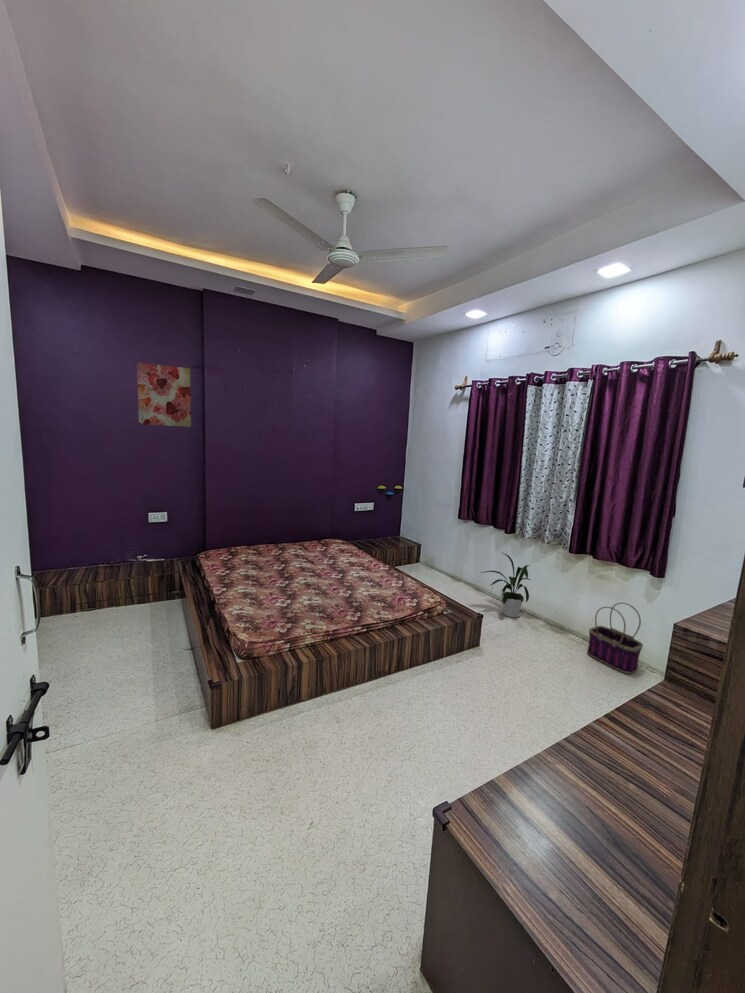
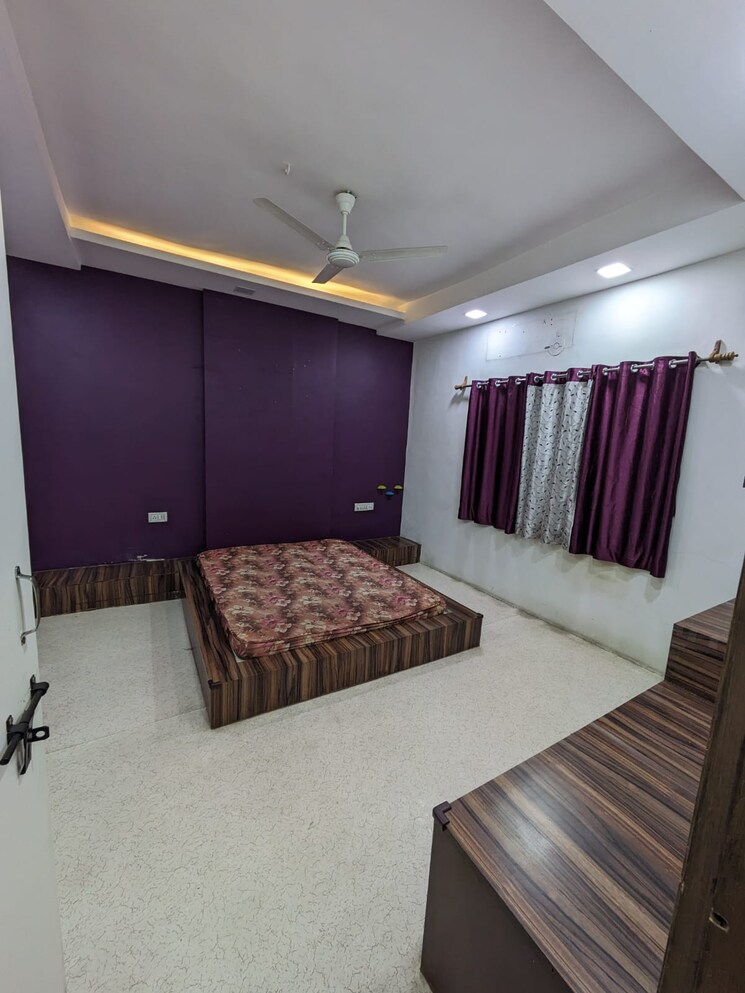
- basket (616, 633)
- wall art (164, 395)
- house plant (511, 585)
